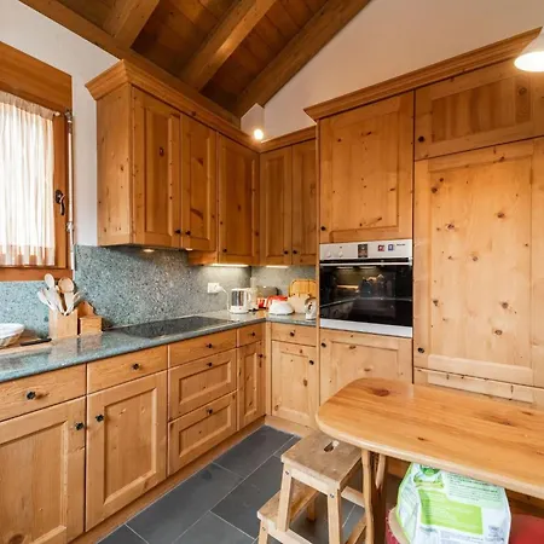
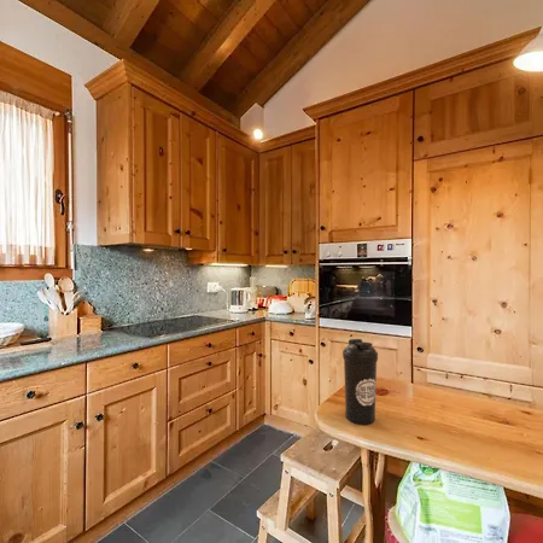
+ water bottle (360, 379)
